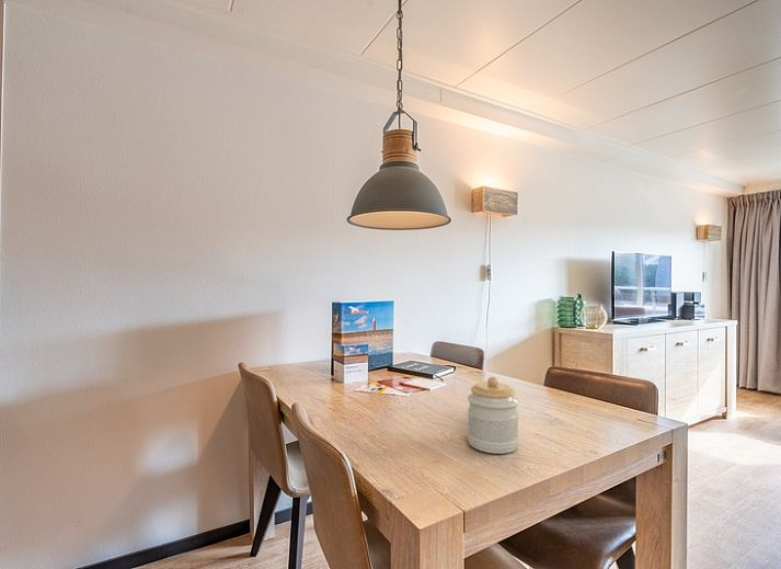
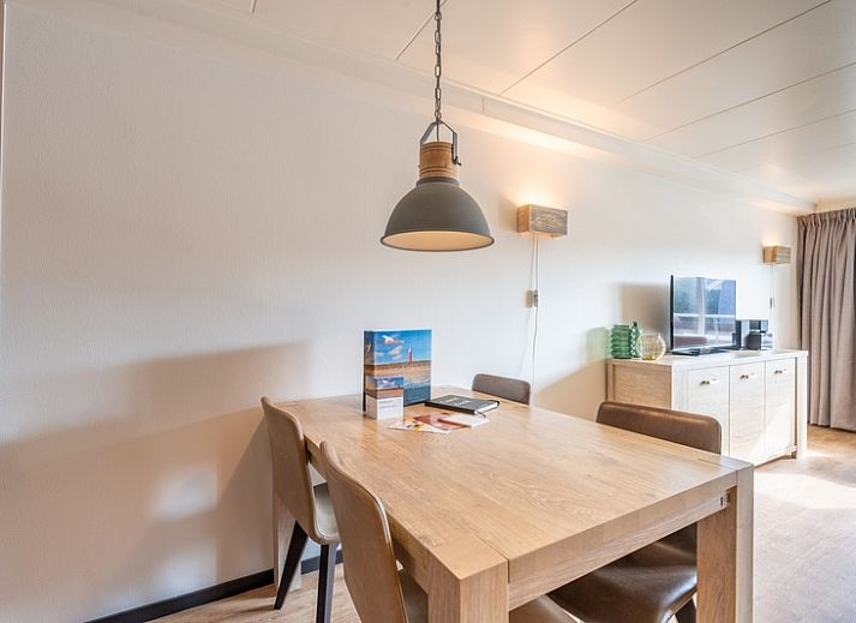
- jar (492, 410)
